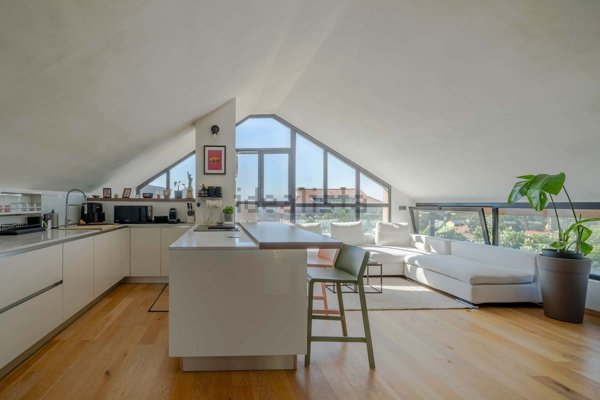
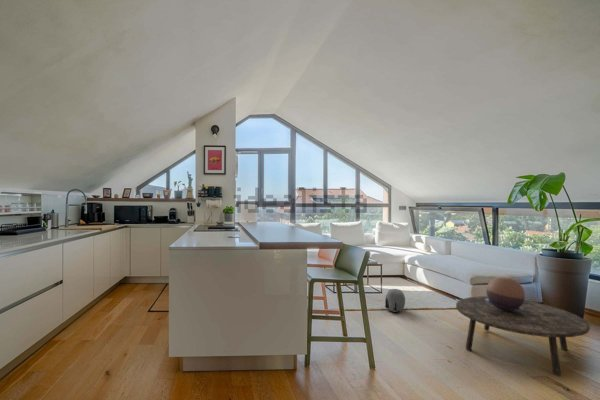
+ coffee table (516, 330)
+ decorative bowl (504, 293)
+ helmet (395, 299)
